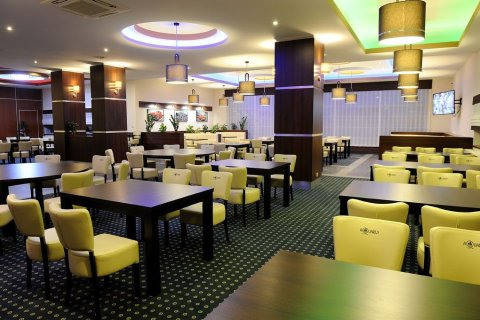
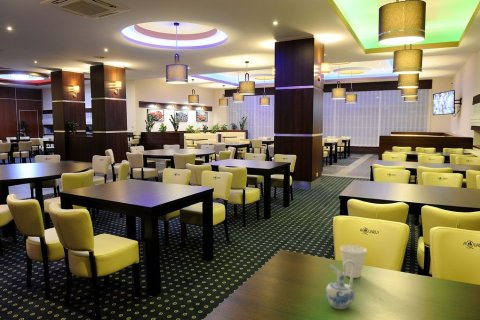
+ cup (353, 261)
+ ceramic pitcher (340, 282)
